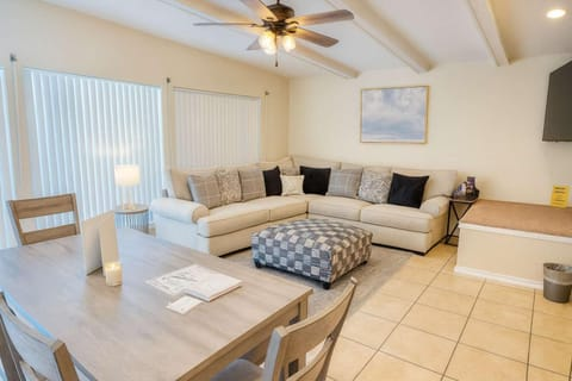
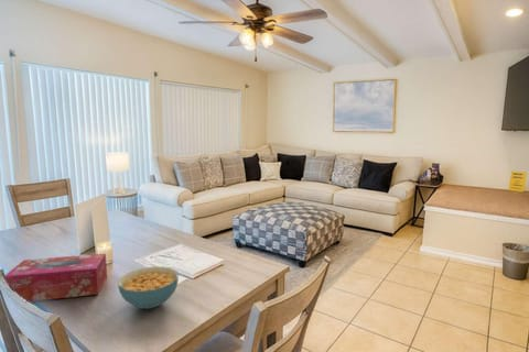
+ tissue box (60, 276)
+ cereal bowl (149, 290)
